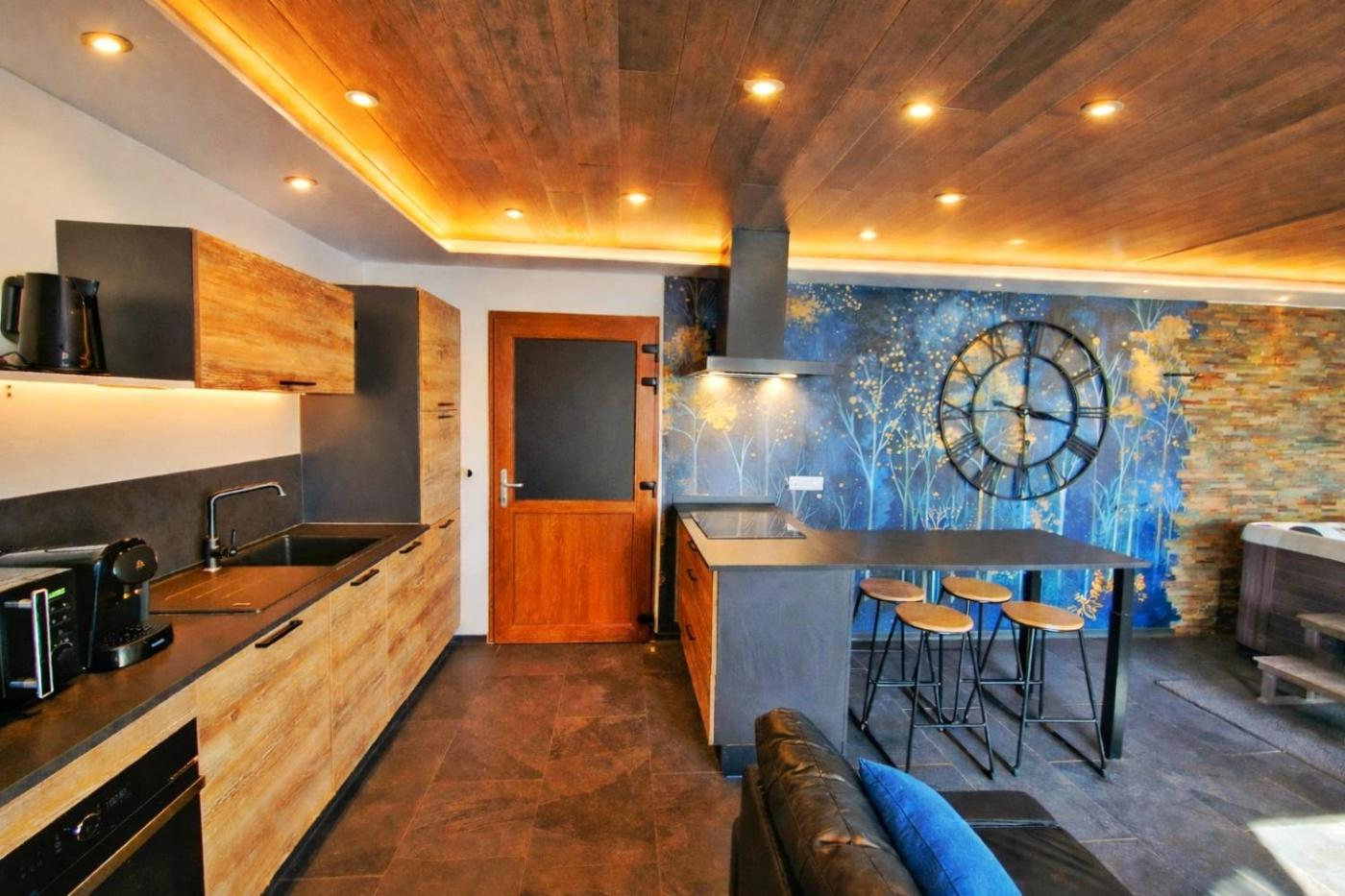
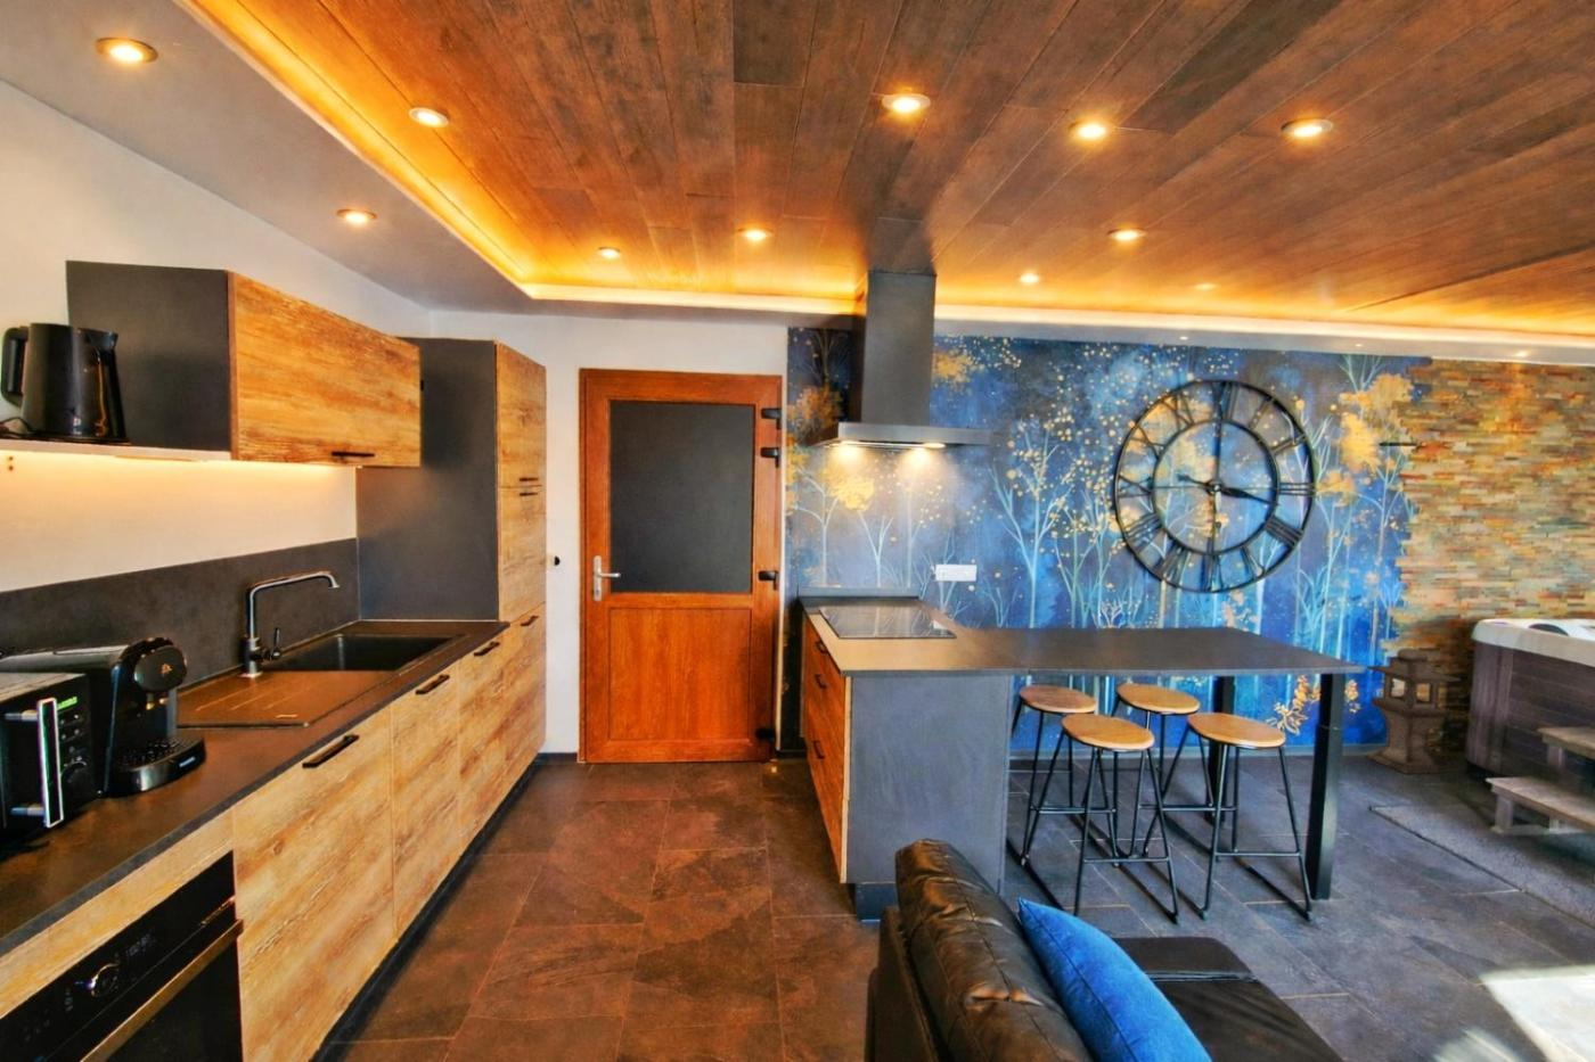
+ lantern (1408, 706)
